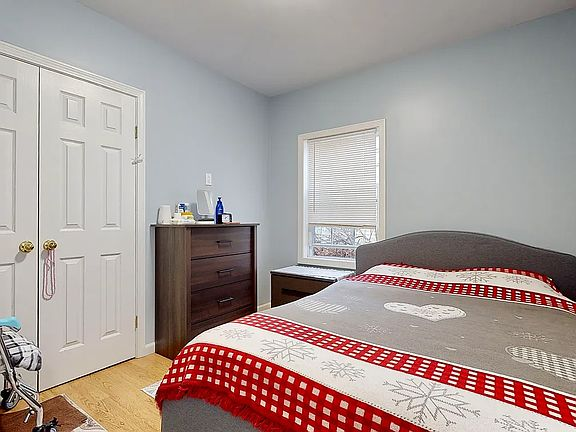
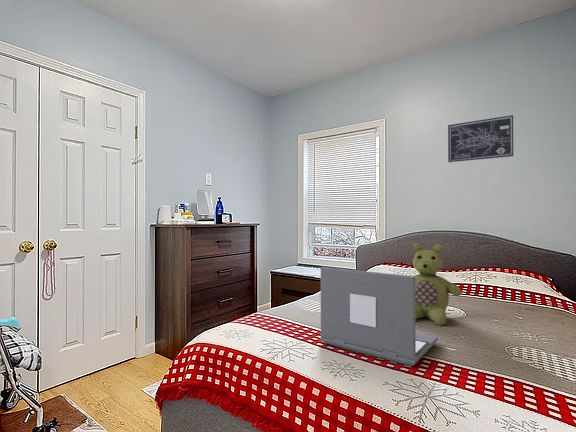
+ laptop (378, 305)
+ wall art (479, 139)
+ stuffed bear (426, 281)
